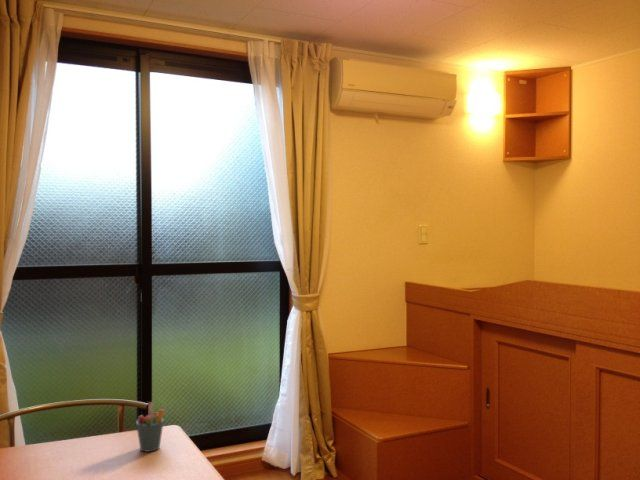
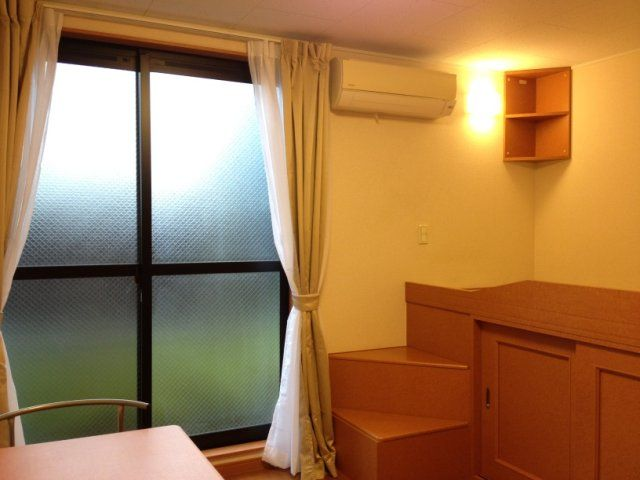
- pen holder (150, 427)
